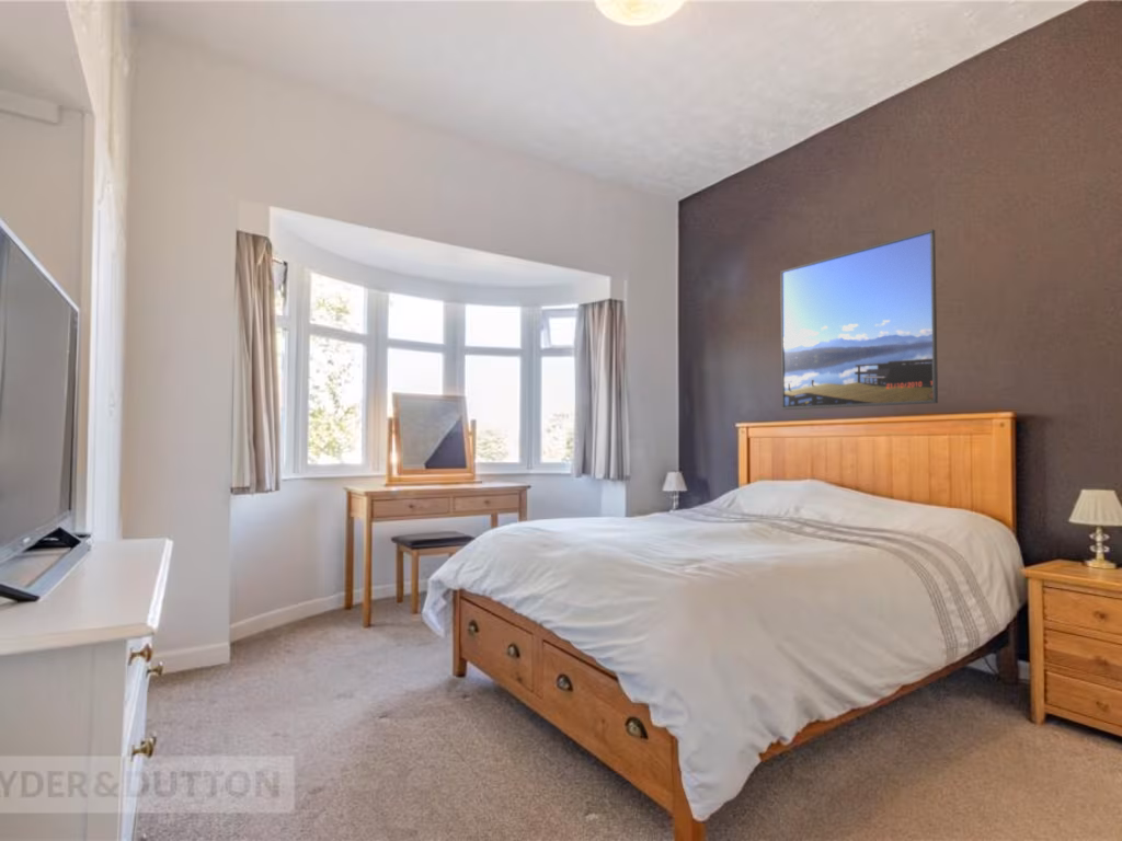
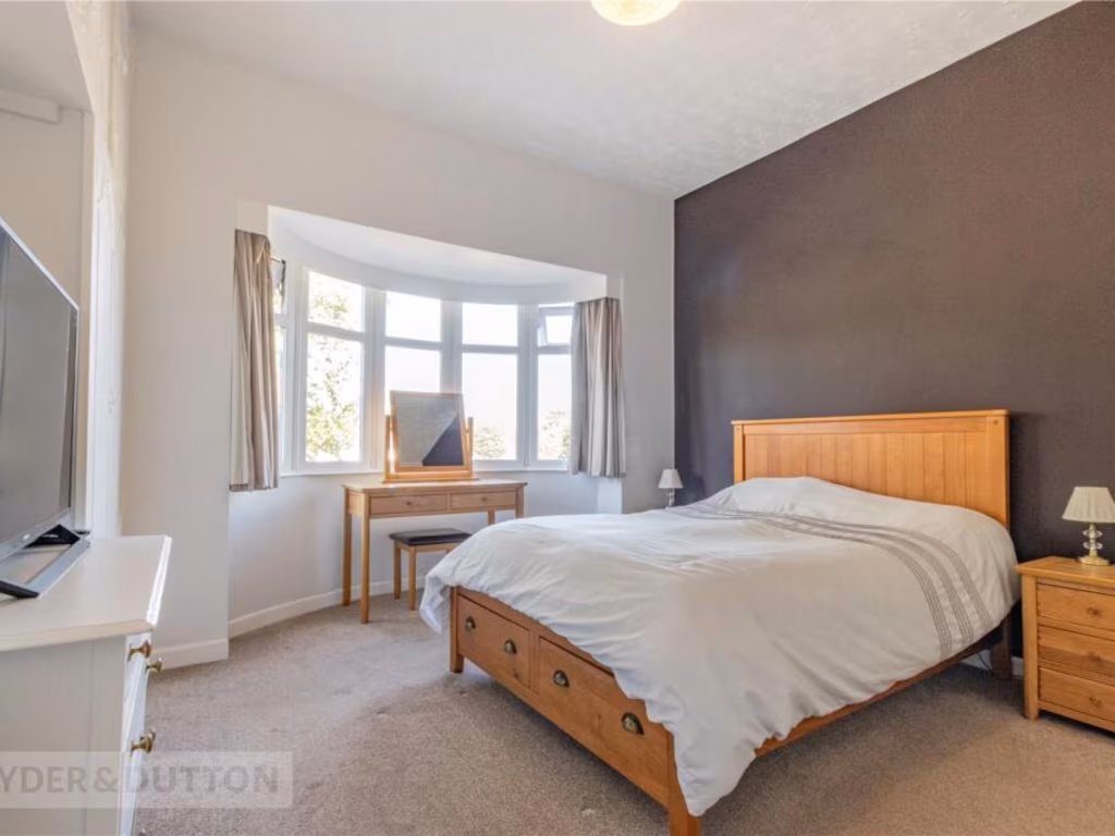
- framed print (849, 329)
